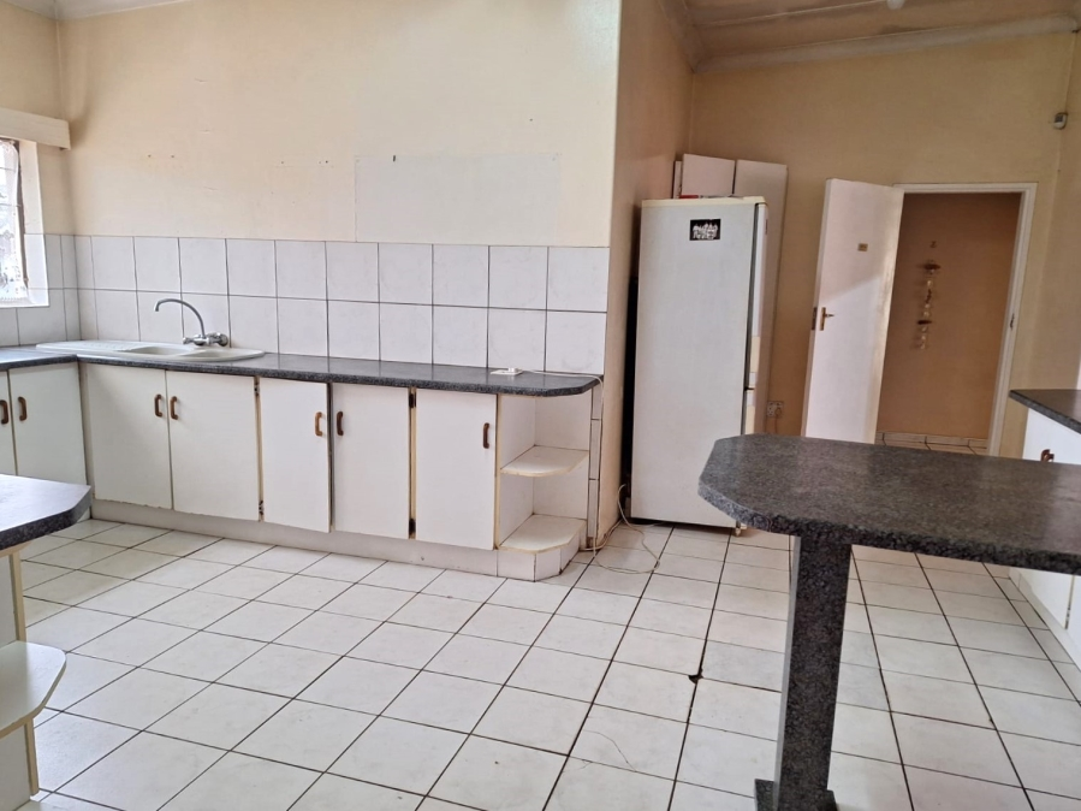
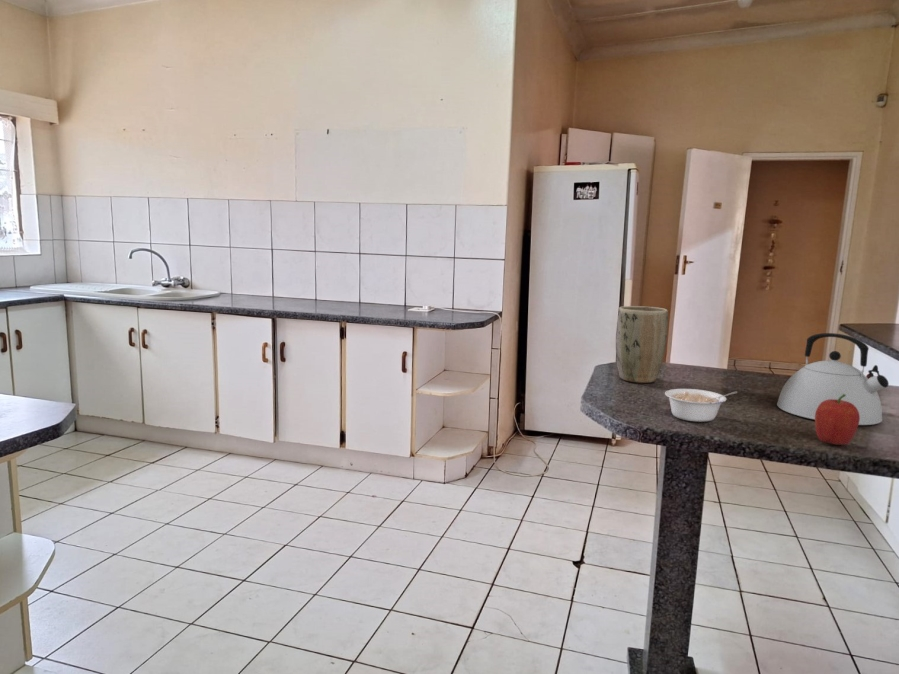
+ plant pot (640, 344)
+ fruit (836, 419)
+ legume (695, 403)
+ kettle (834, 373)
